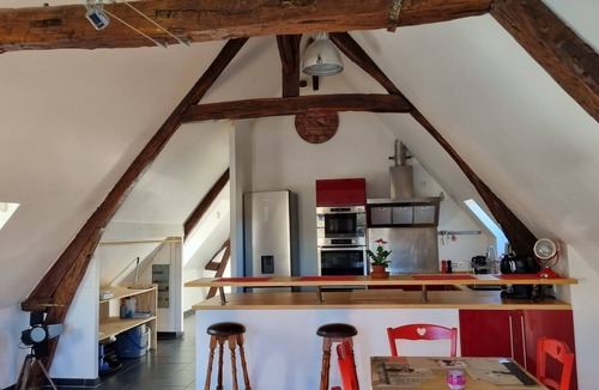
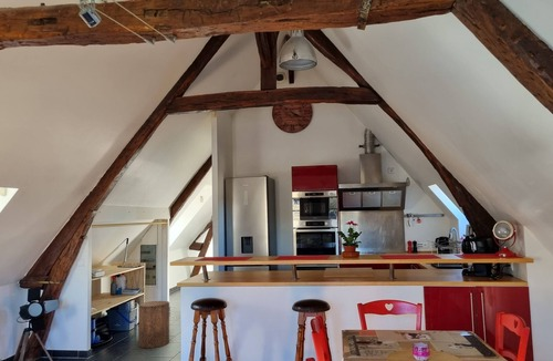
+ stool (154, 323)
